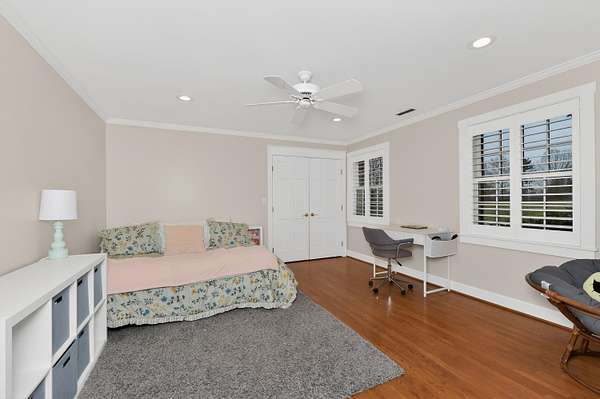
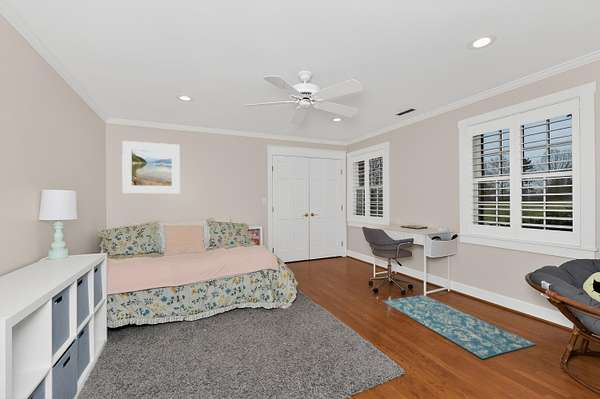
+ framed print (152, 168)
+ rug (445, 318)
